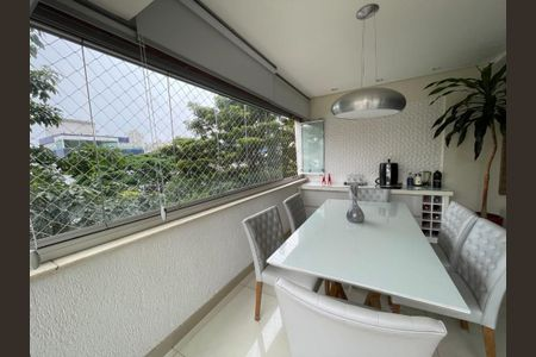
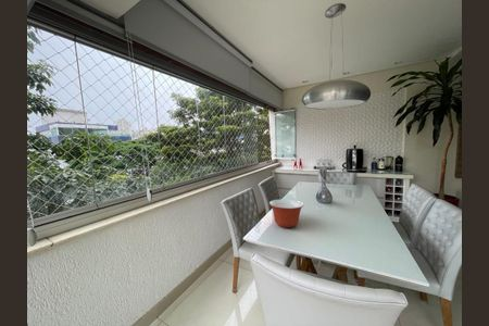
+ mixing bowl (286, 213)
